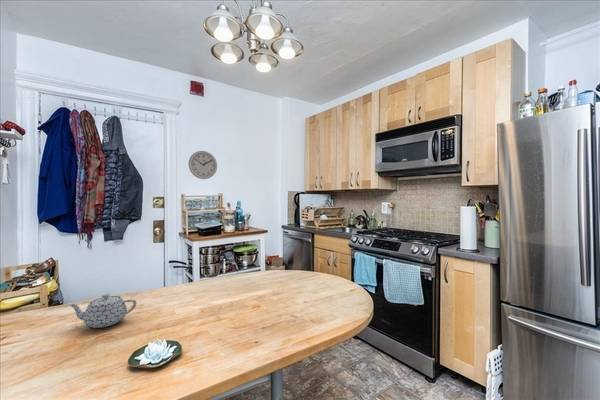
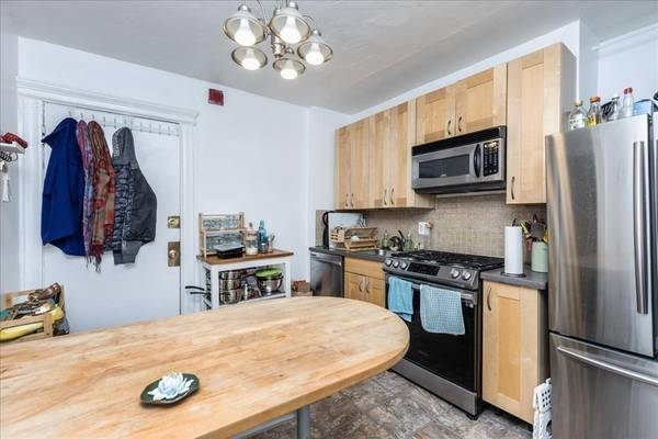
- wall clock (203, 164)
- teapot (103, 308)
